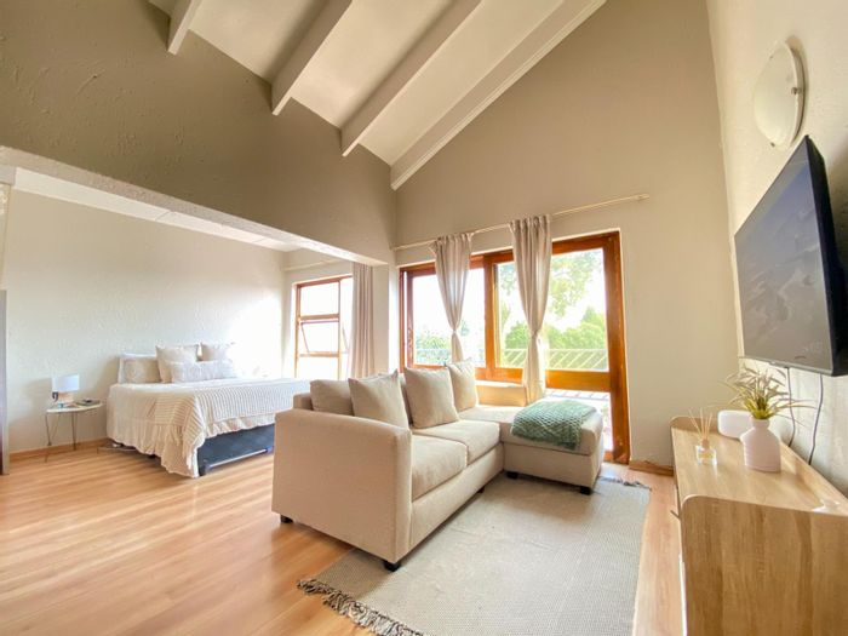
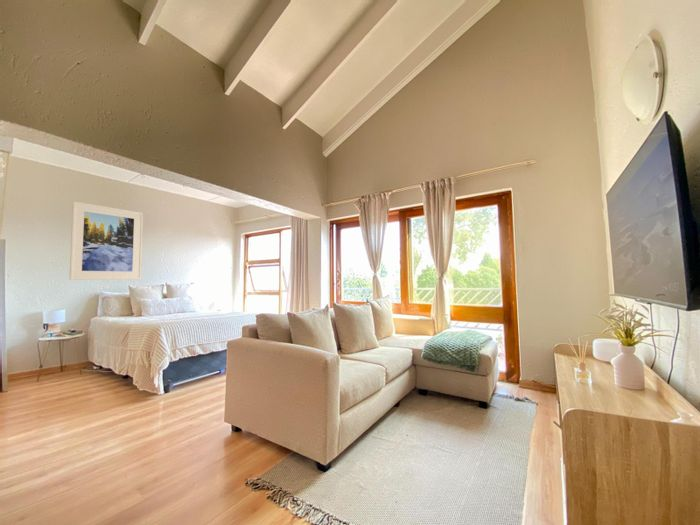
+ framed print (109, 243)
